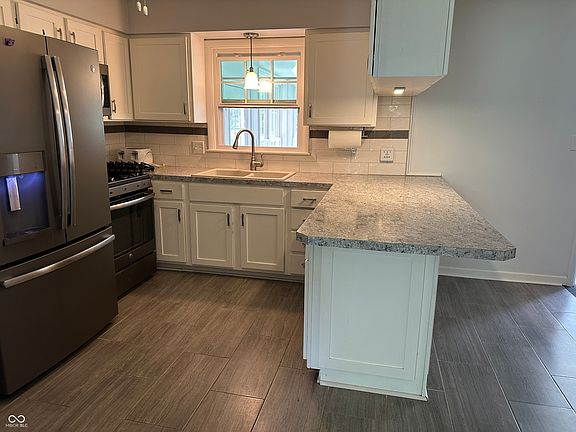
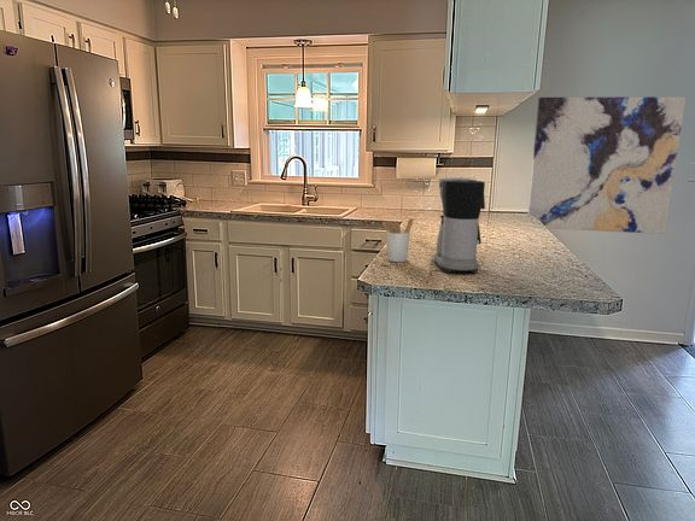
+ utensil holder (396, 239)
+ wall art (601, 165)
+ coffee maker (462, 223)
